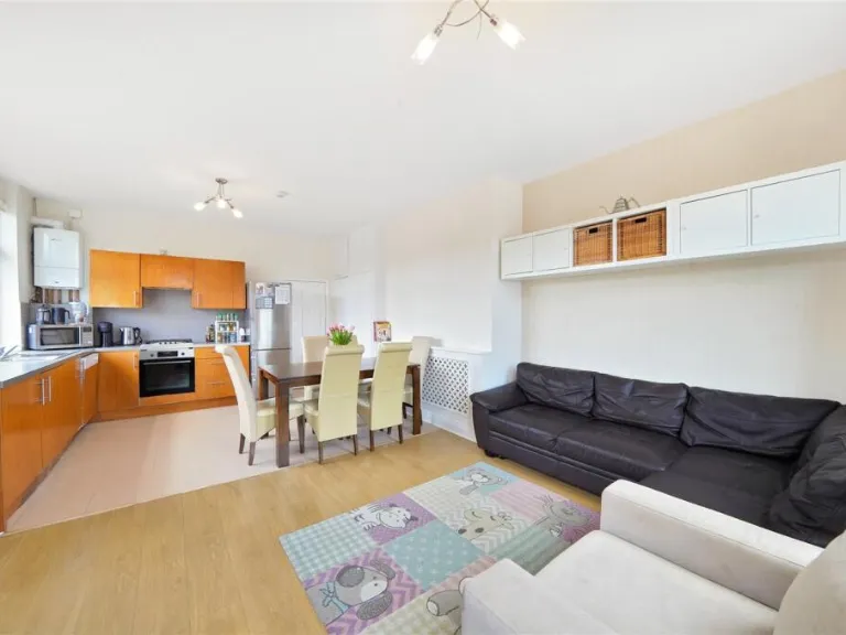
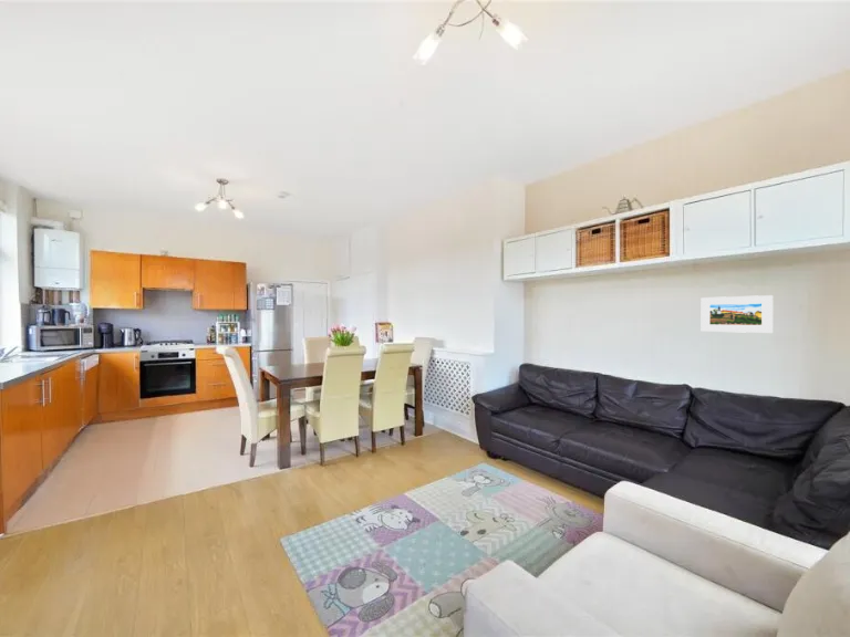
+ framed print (735, 314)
